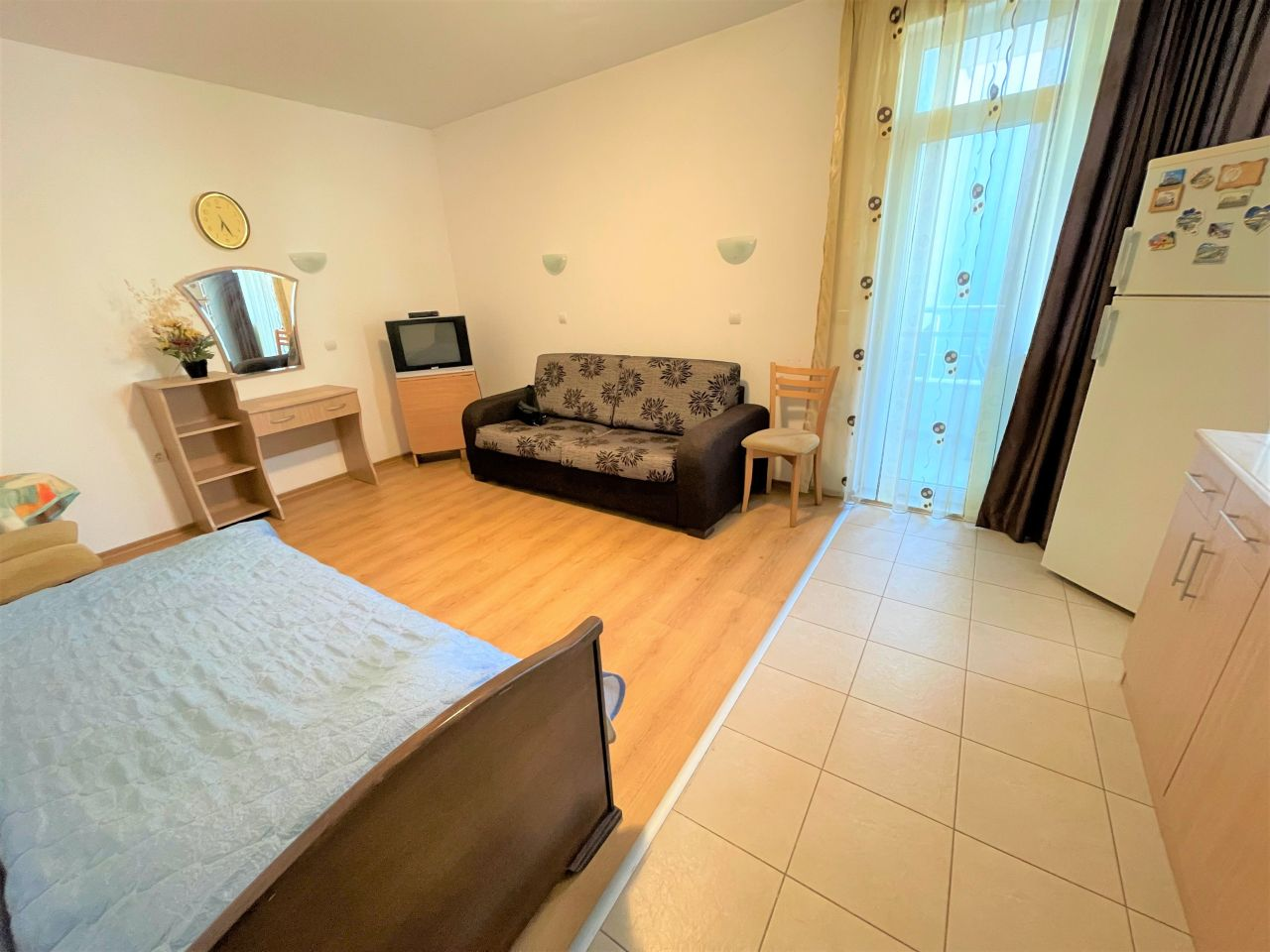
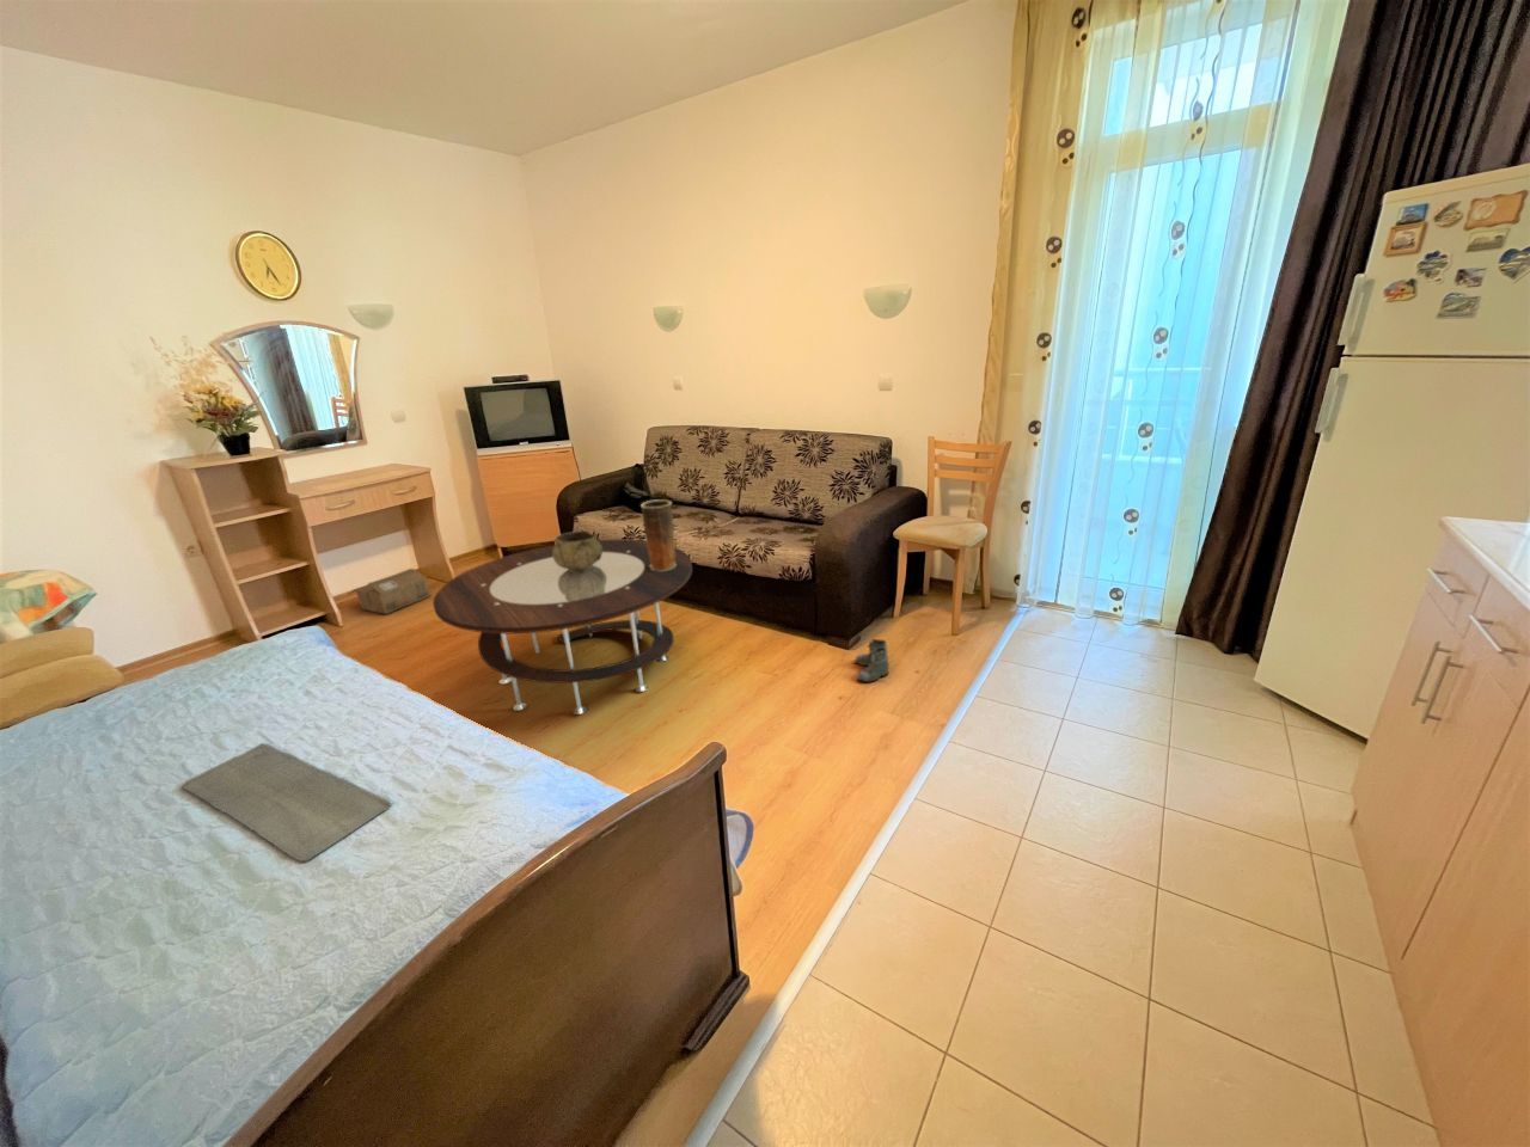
+ coffee table (577, 623)
+ bath mat (281, 793)
+ decorative bowl (577, 551)
+ cardboard box (387, 588)
+ boots (871, 657)
+ vase (660, 534)
